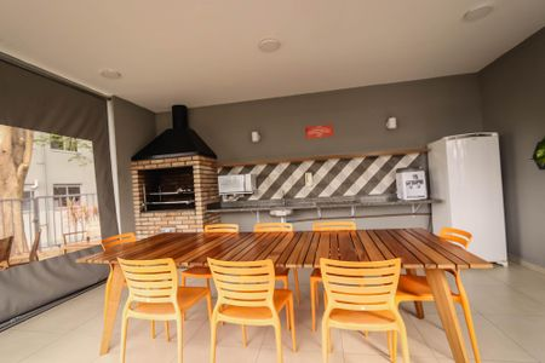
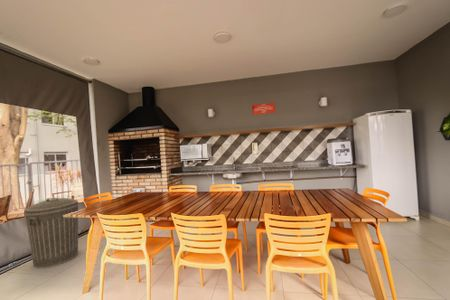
+ trash can (54, 228)
